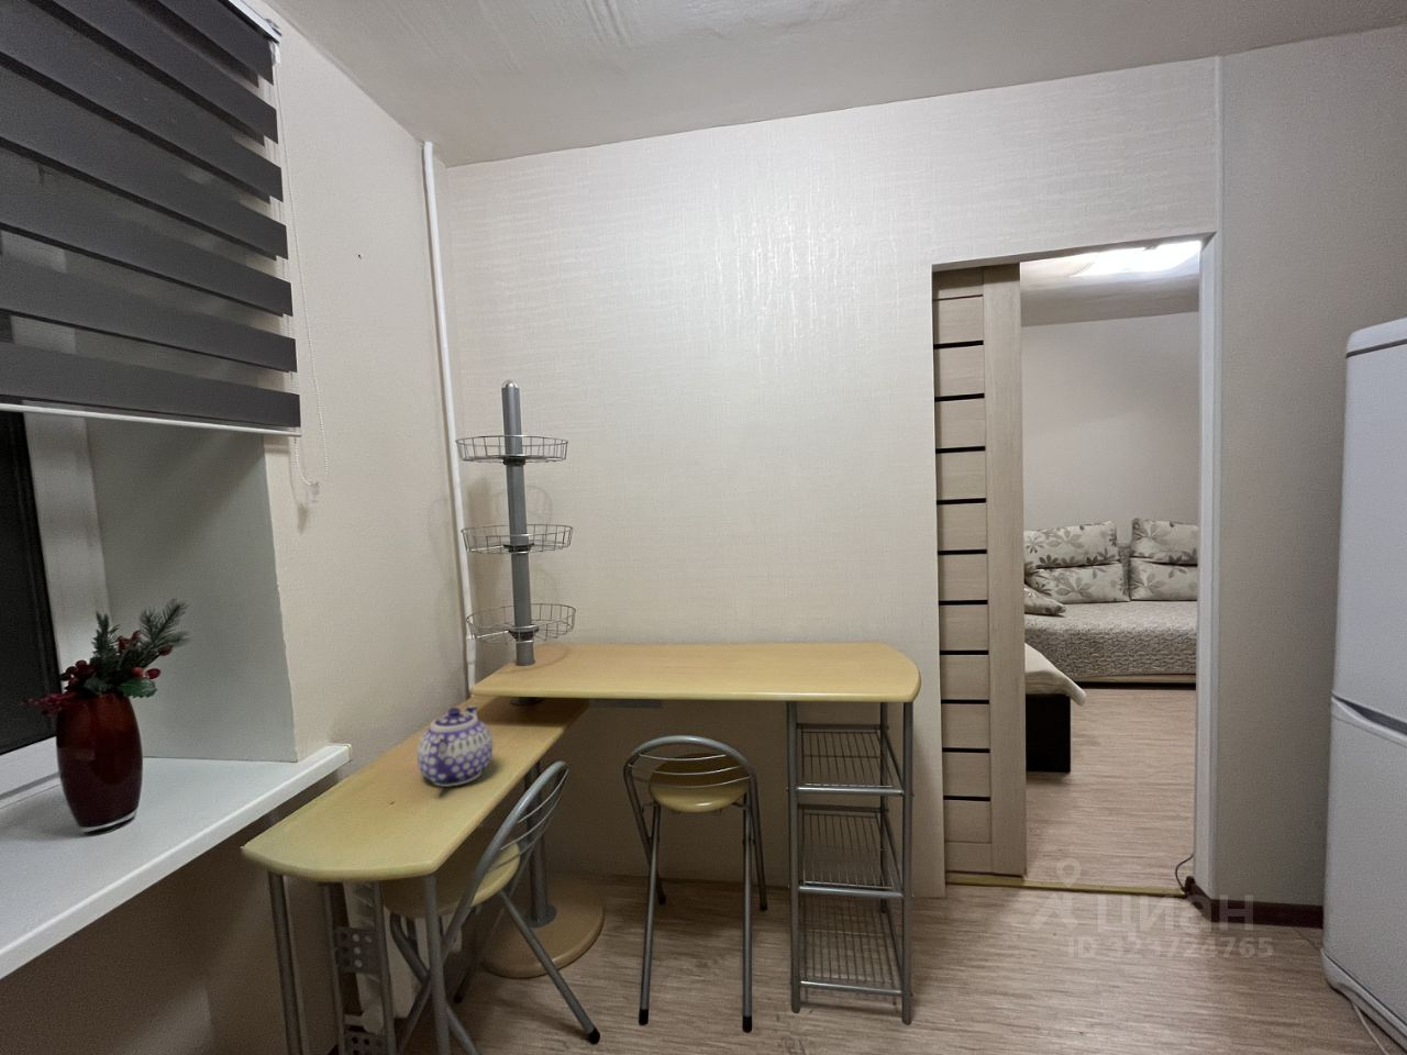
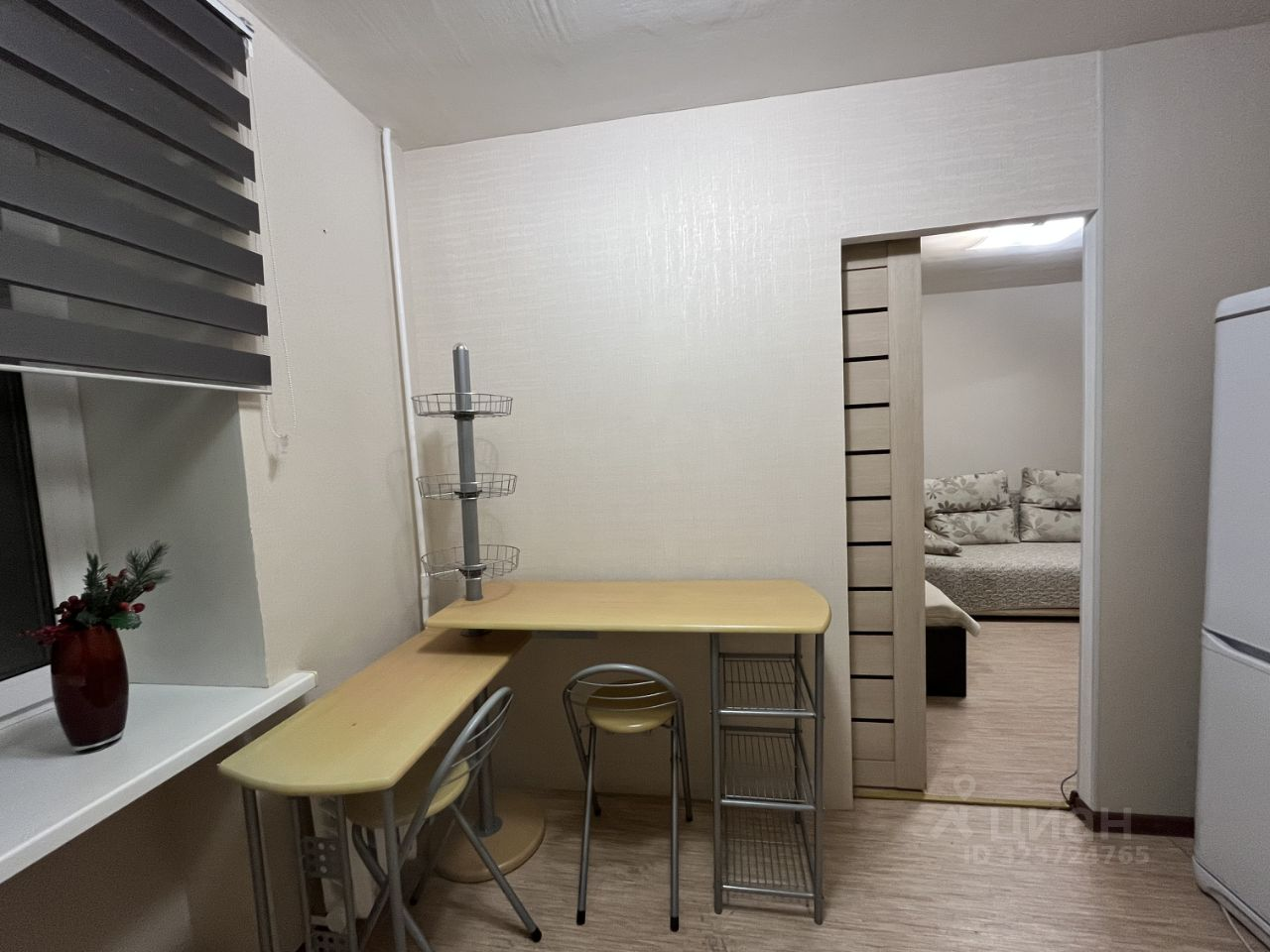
- teapot (455, 741)
